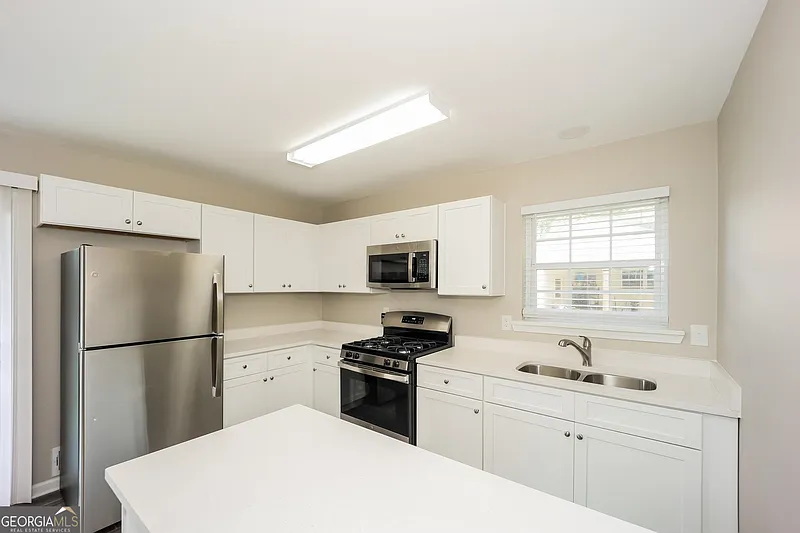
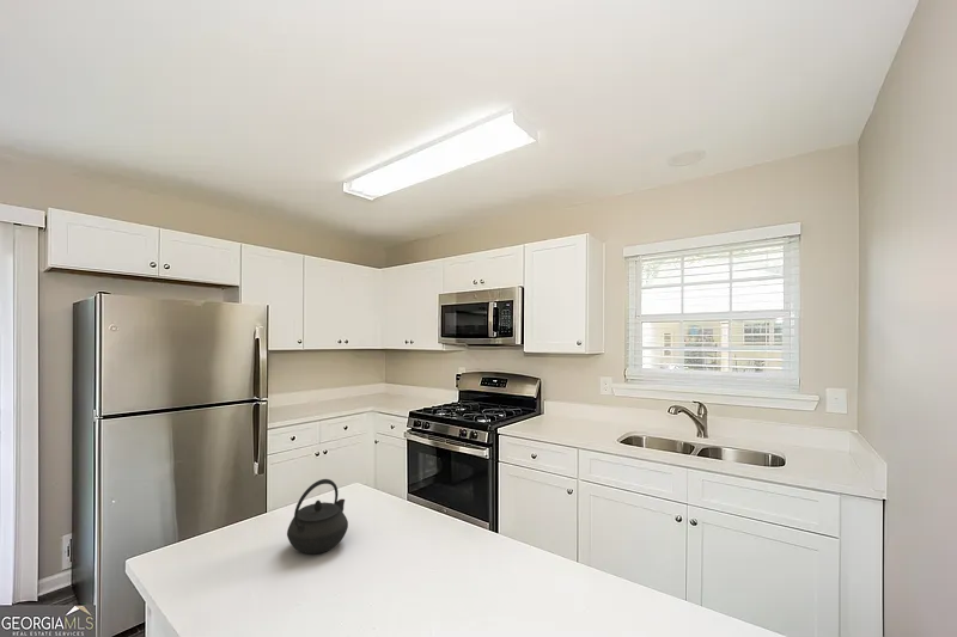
+ kettle (321, 510)
